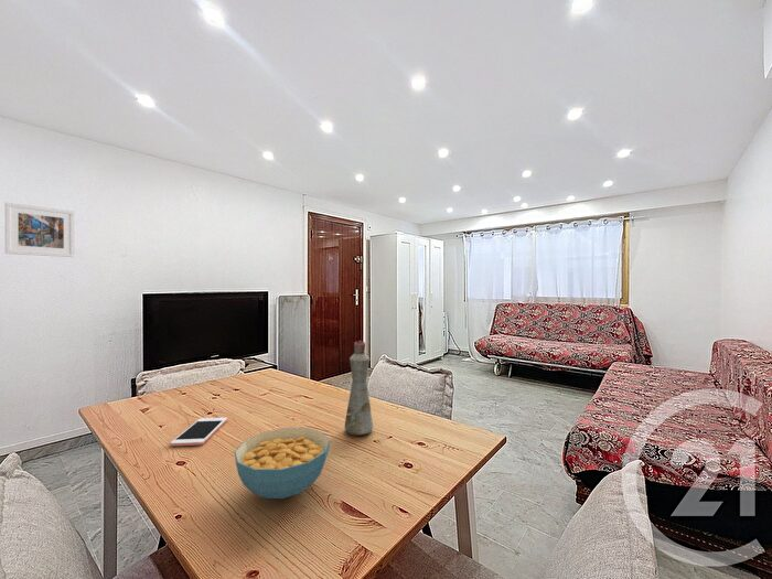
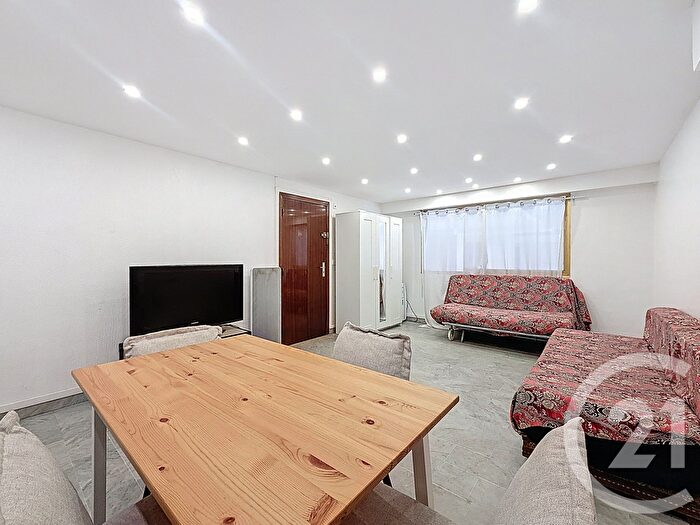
- cell phone (201, 430)
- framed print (41, 230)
- bottle (358, 385)
- cereal bowl (283, 468)
